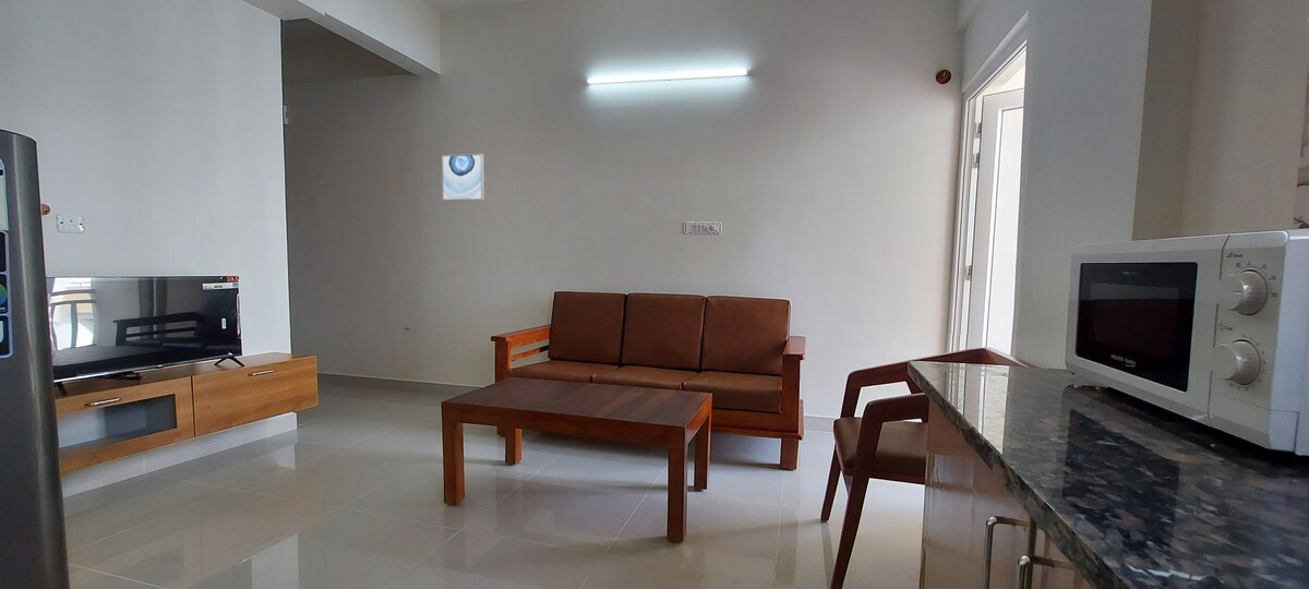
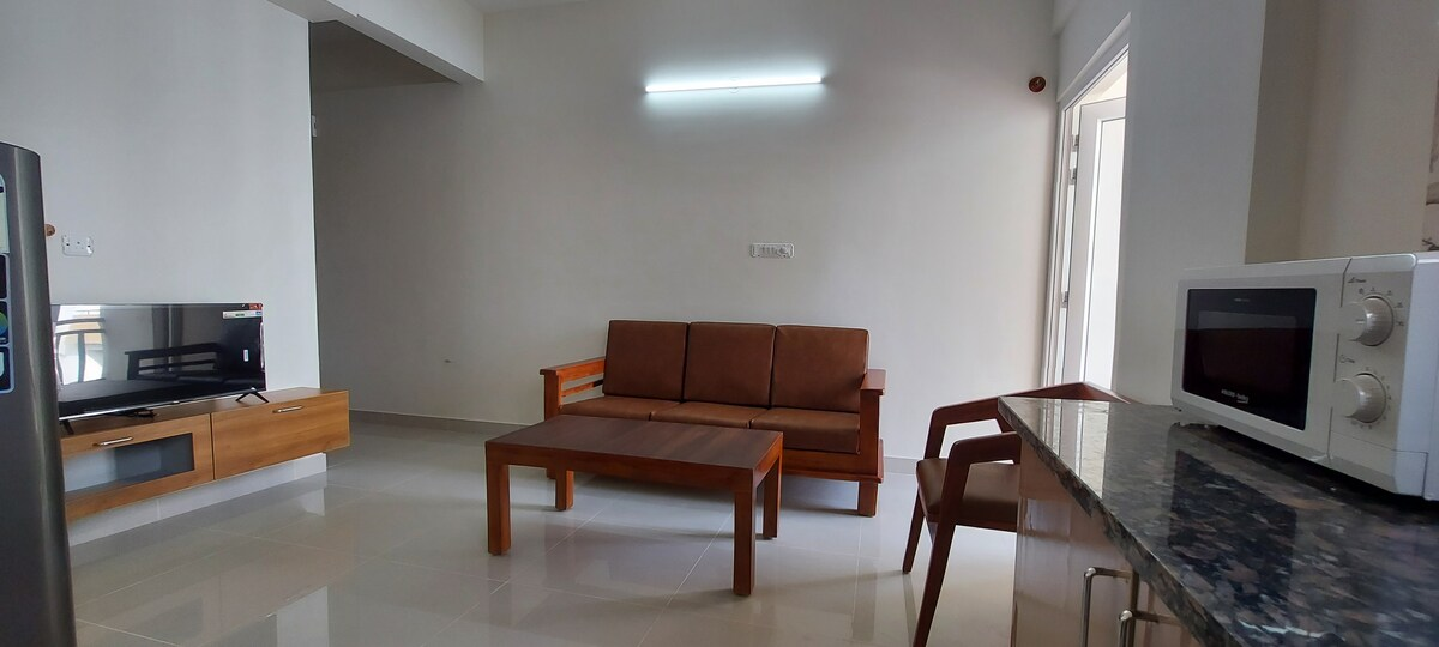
- wall art (463, 177)
